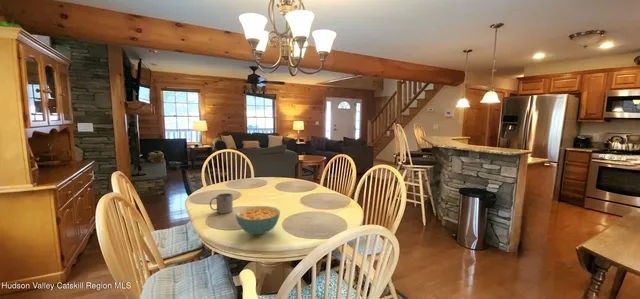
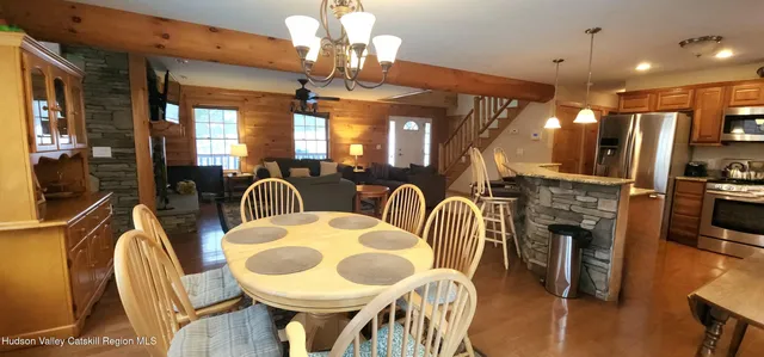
- mug (221, 203)
- cereal bowl (258, 222)
